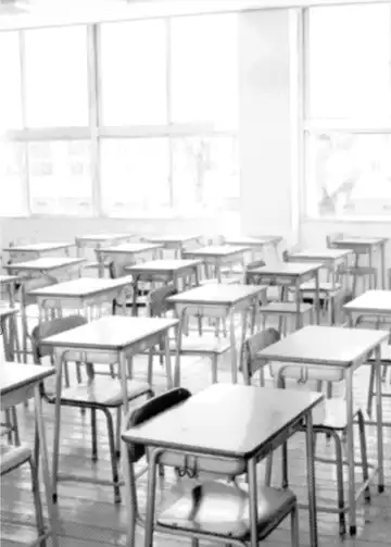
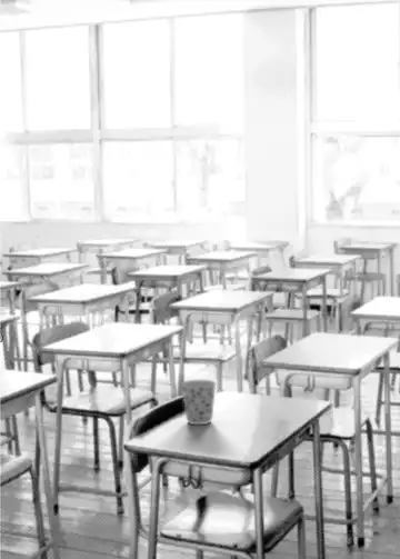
+ cup (199, 402)
